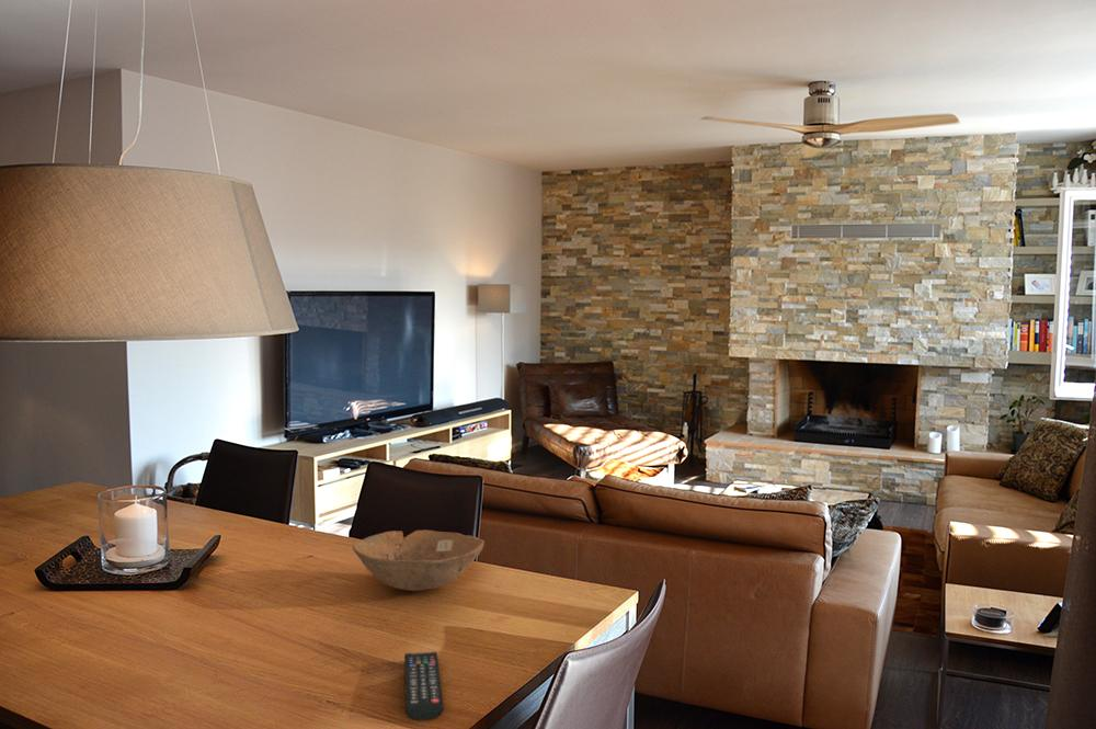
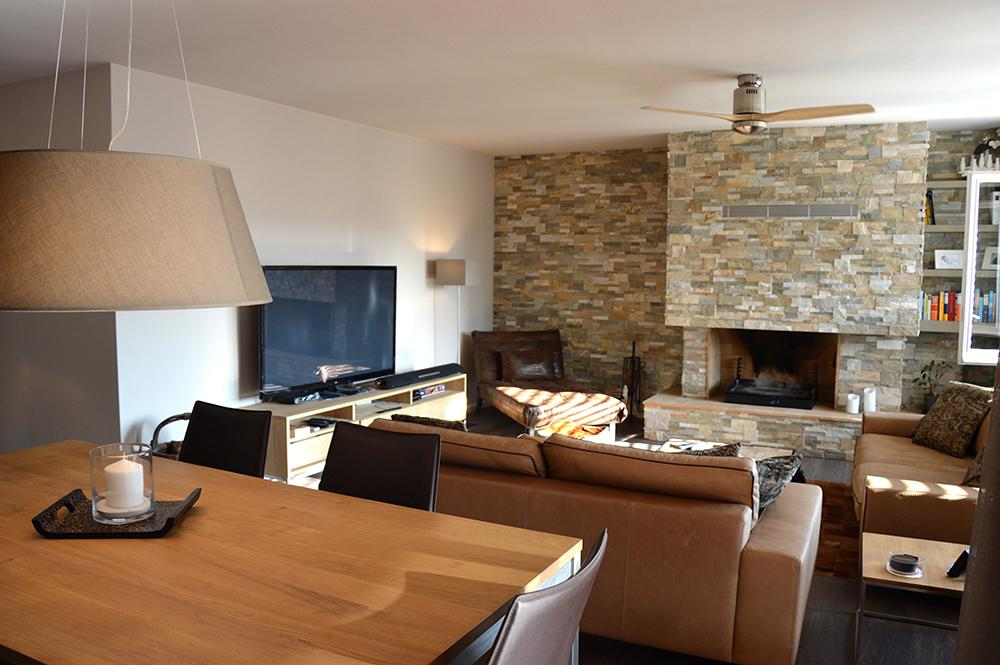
- bowl (419, 565)
- remote control (422, 682)
